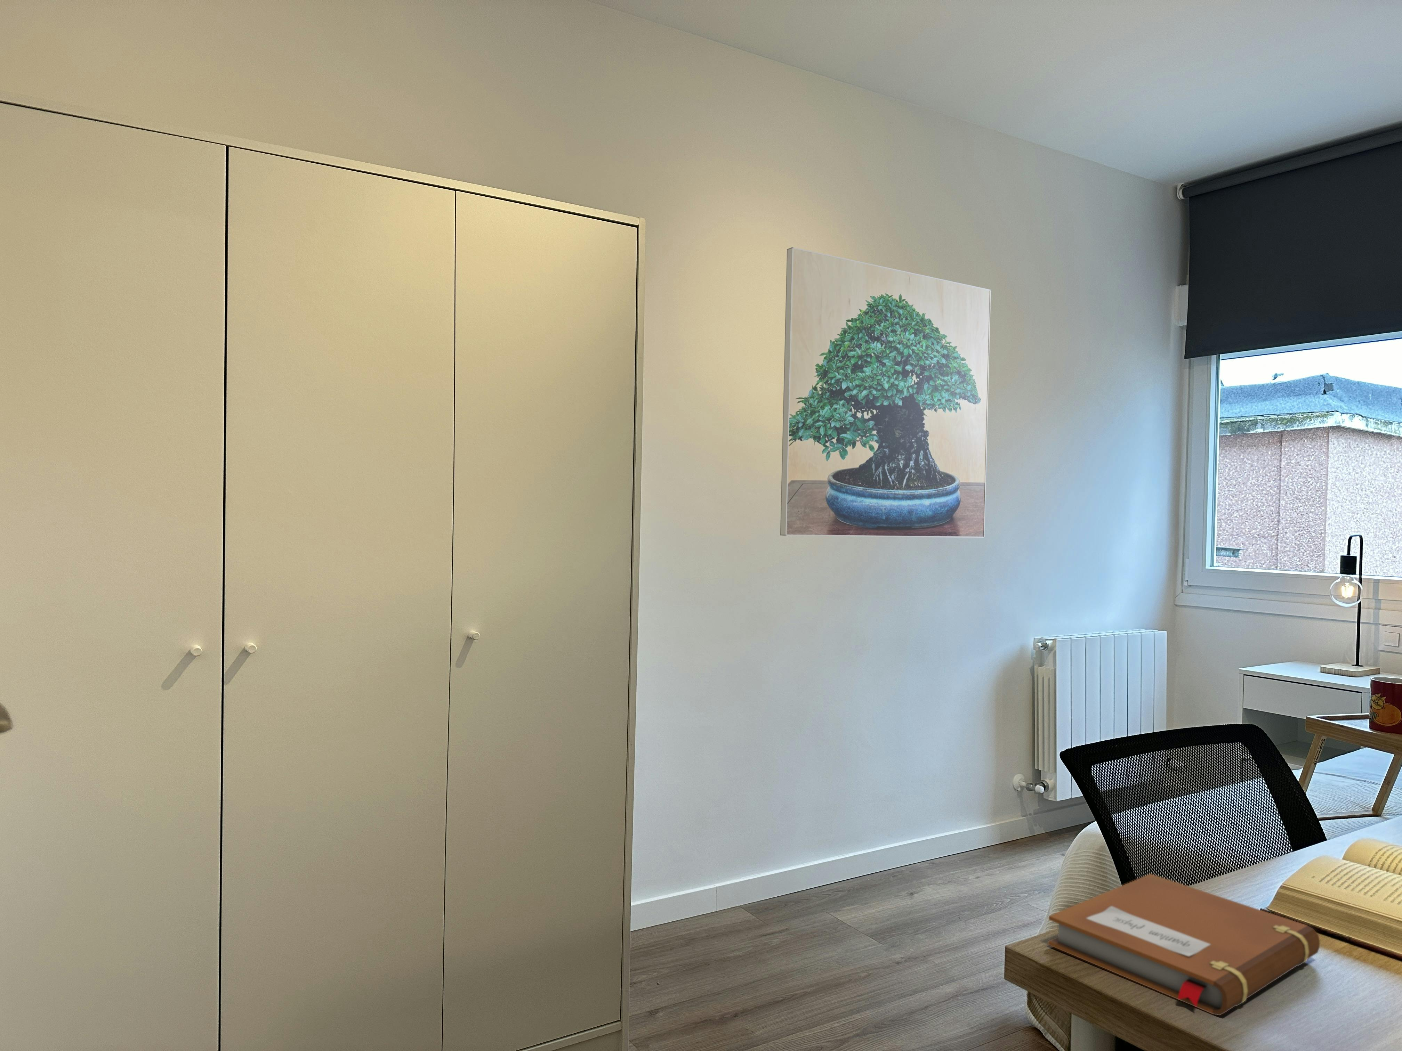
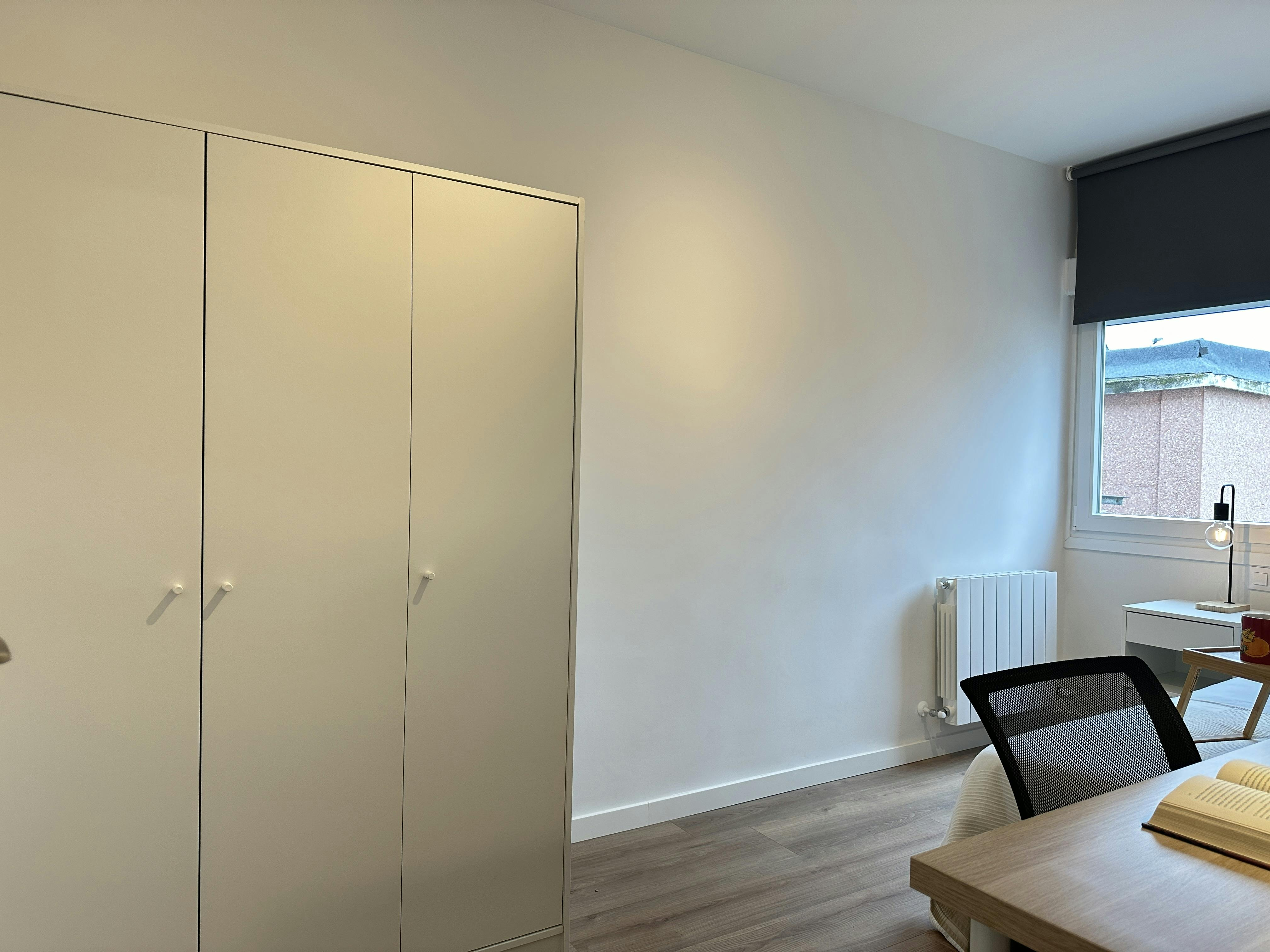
- notebook (1180, 938)
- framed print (893, 404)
